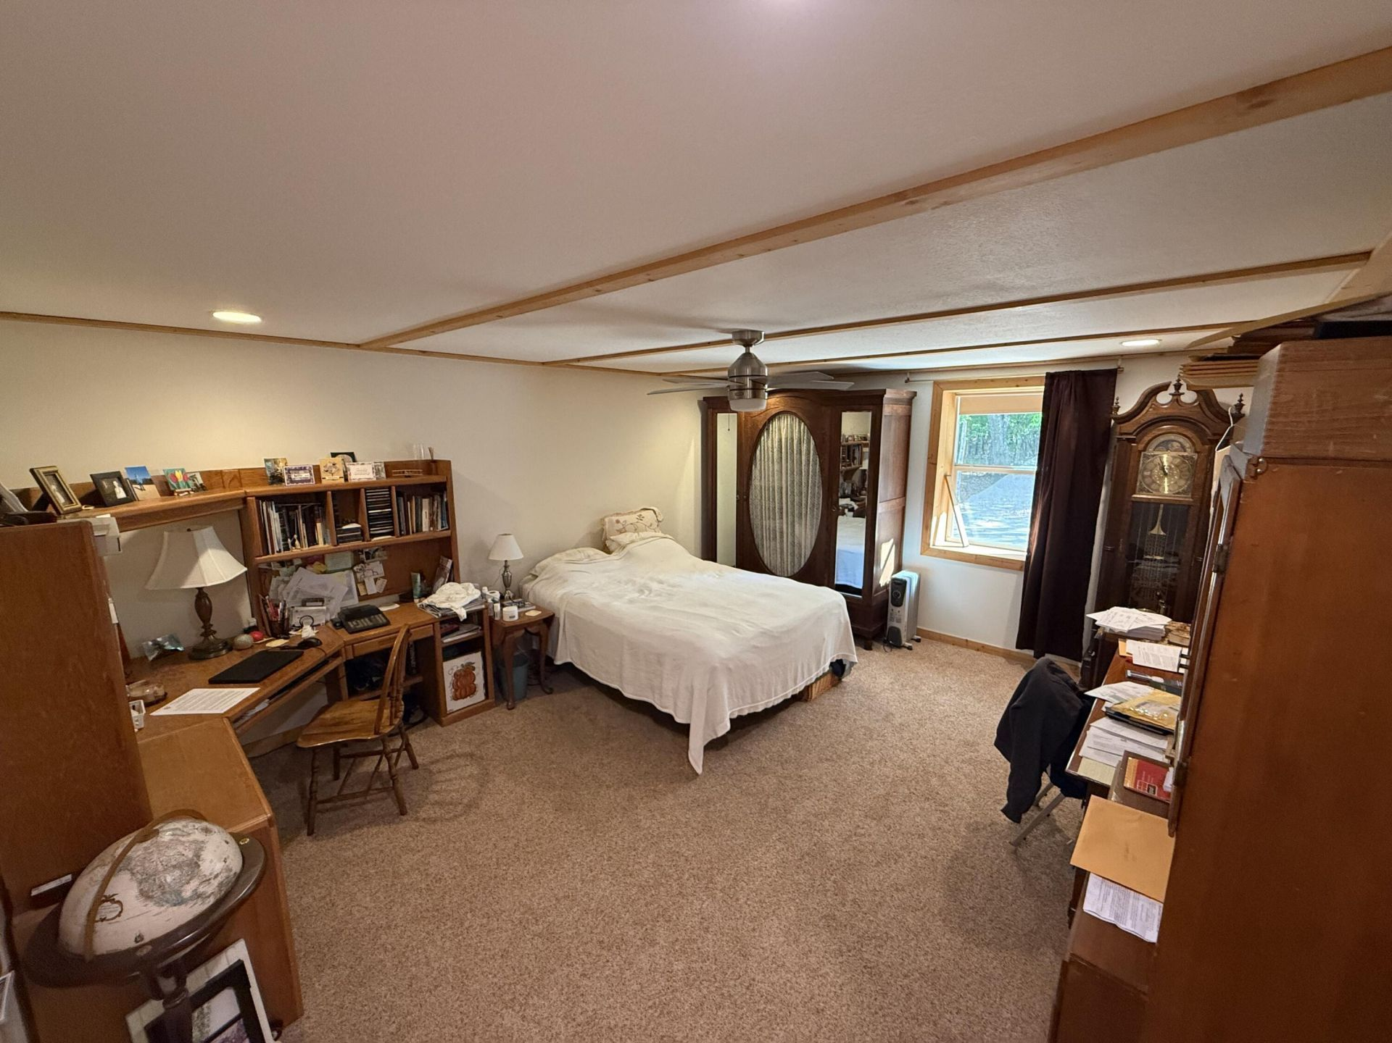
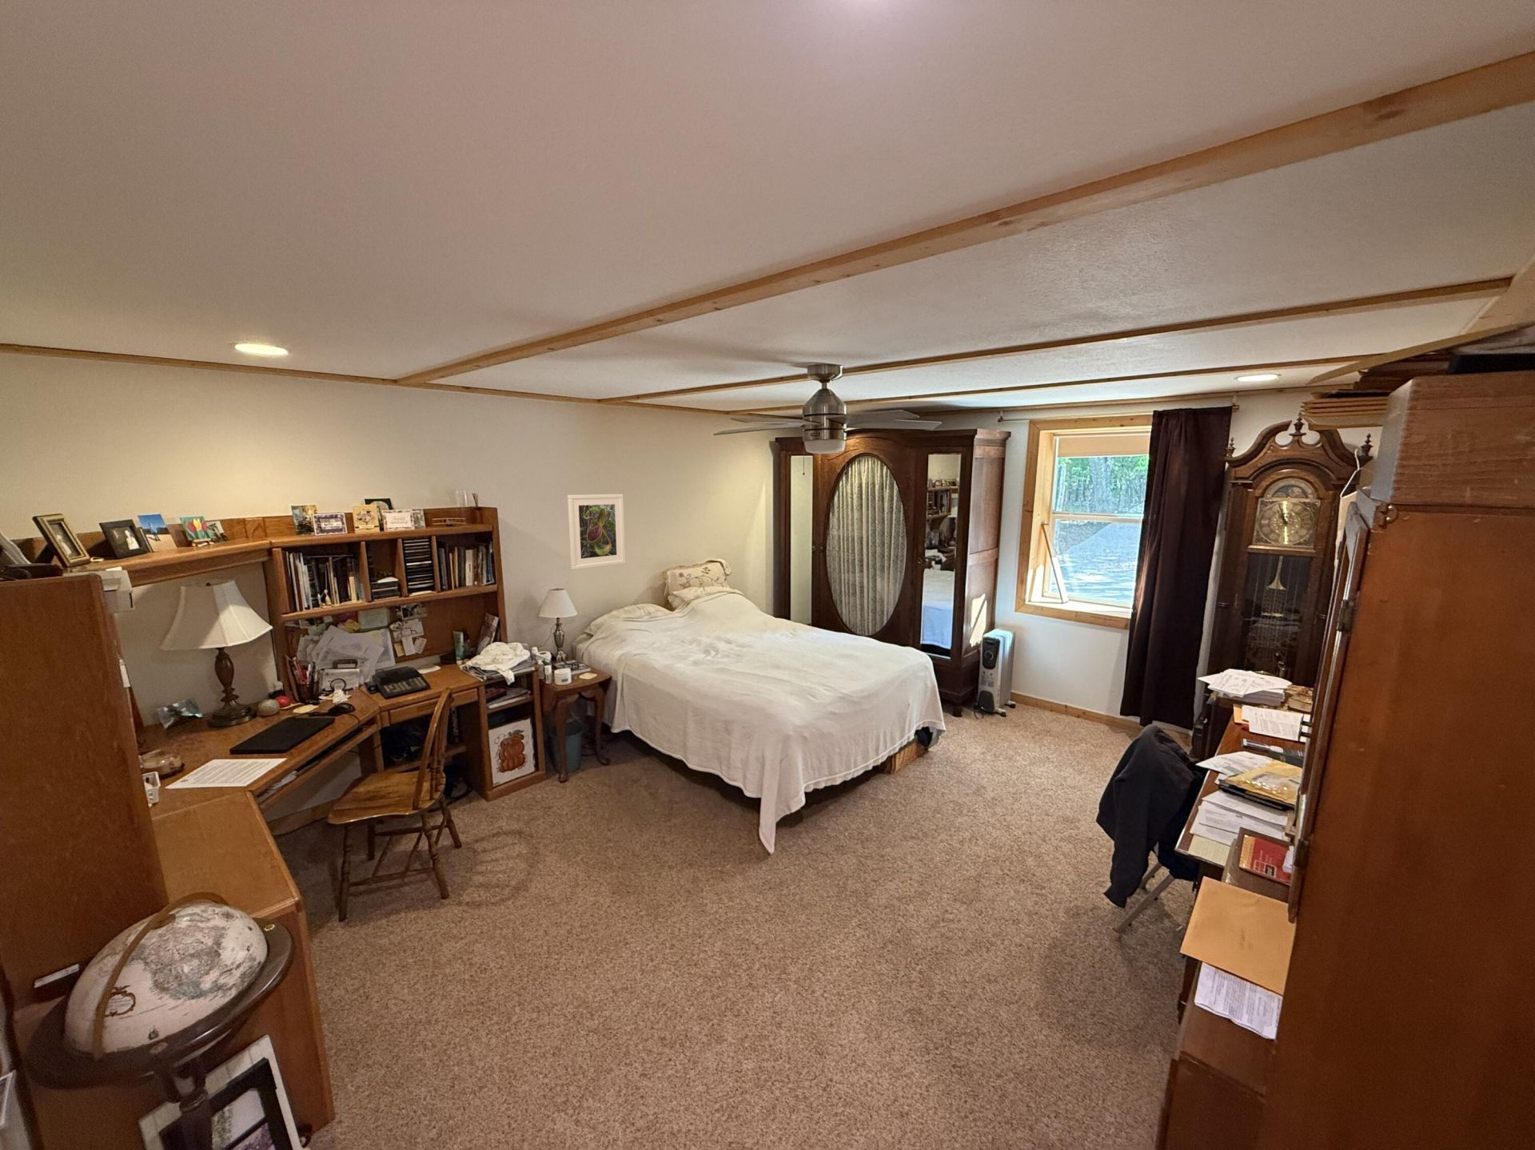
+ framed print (597, 530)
